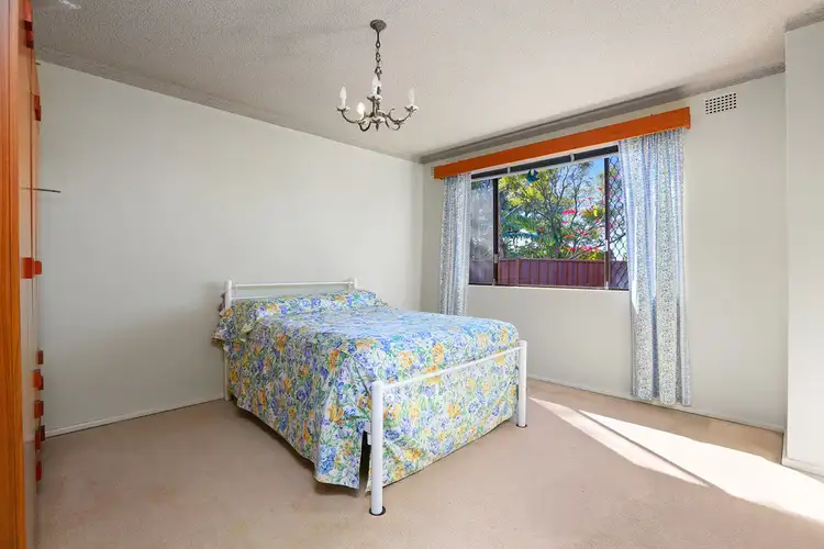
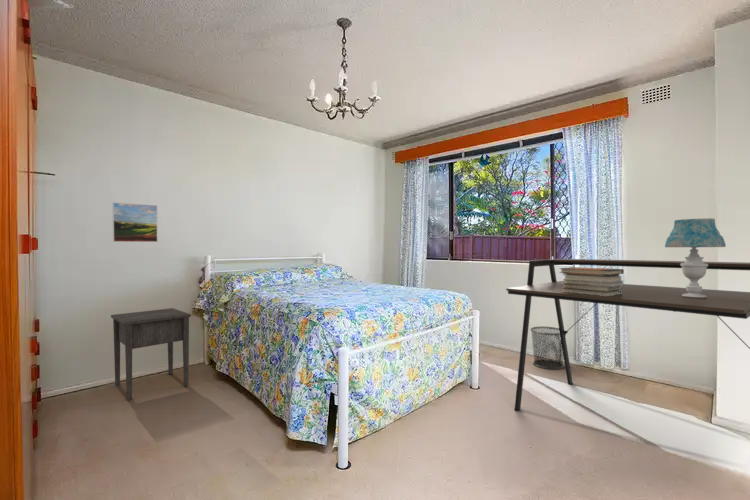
+ book stack (591, 280)
+ nightstand (151, 345)
+ waste bin (548, 347)
+ table lamp (694, 258)
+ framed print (135, 223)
+ desk (638, 307)
